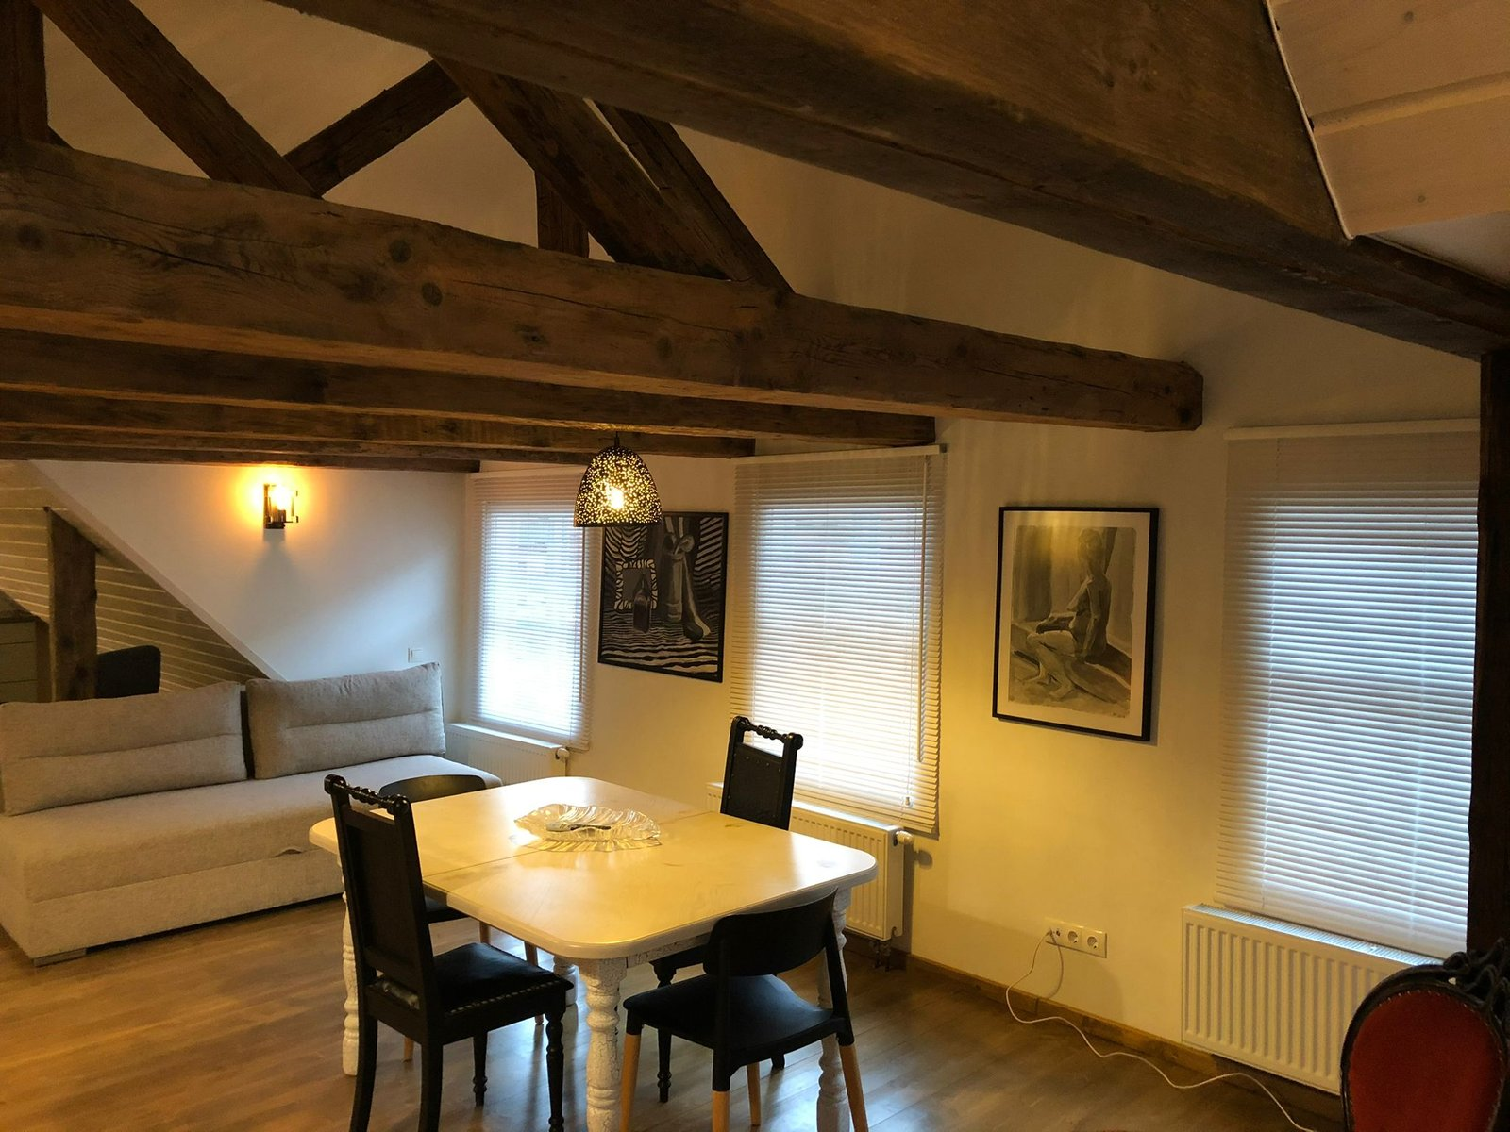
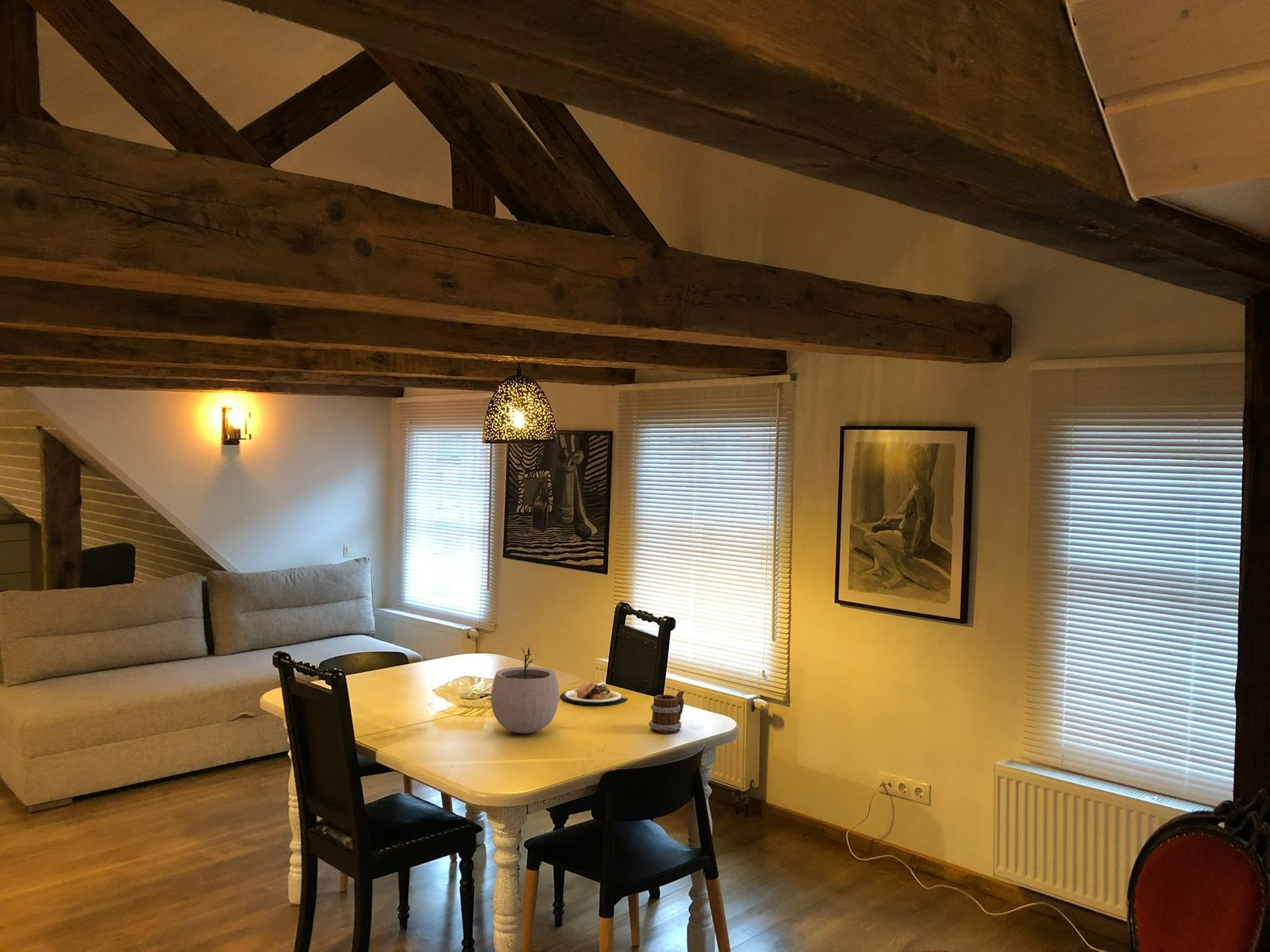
+ mug (668, 711)
+ plant pot (525, 689)
+ plate (594, 687)
